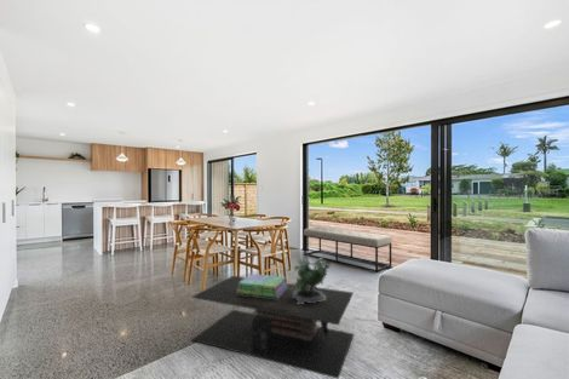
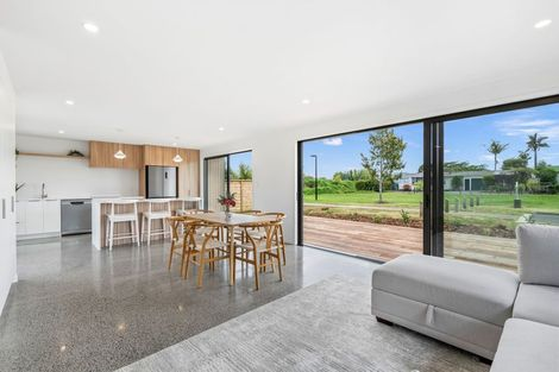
- stack of books (263, 285)
- potted plant (310, 276)
- bench (344, 242)
- coffee table (274, 315)
